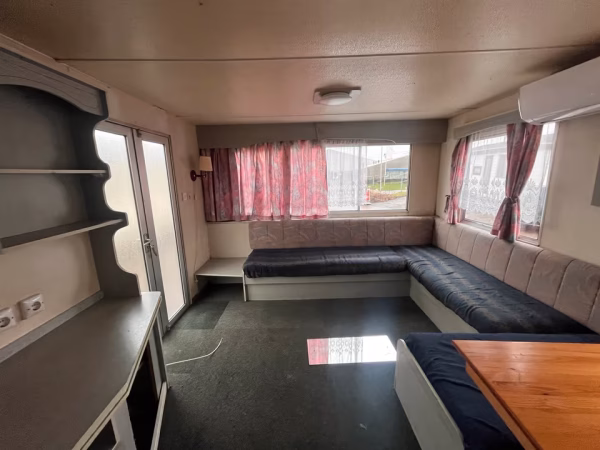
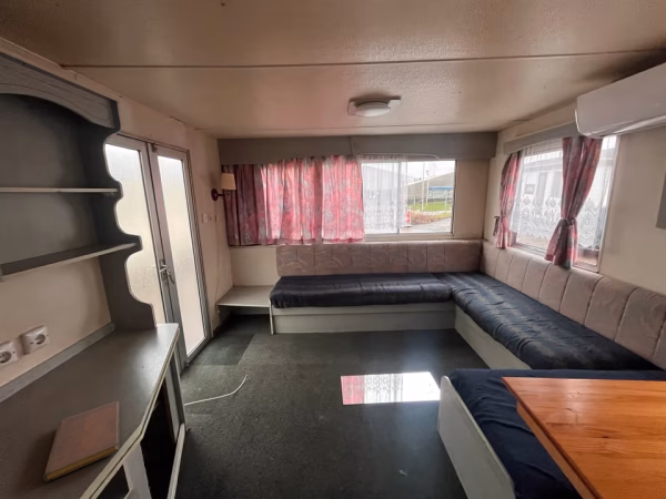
+ notebook (87, 435)
